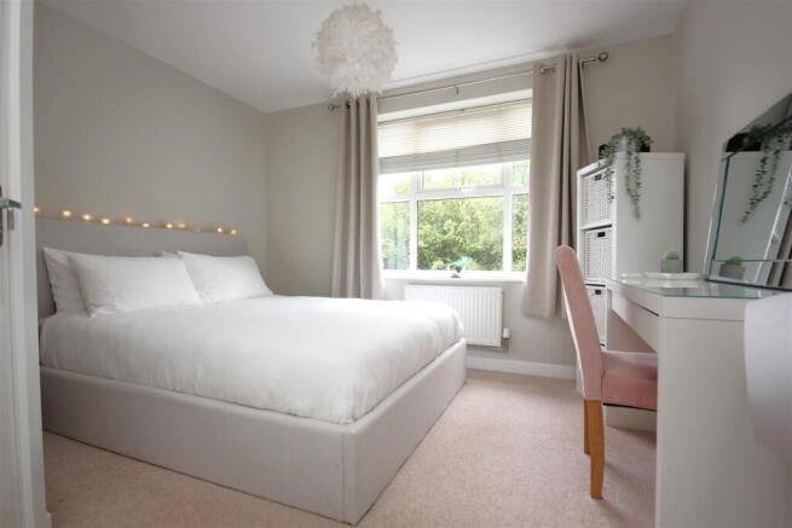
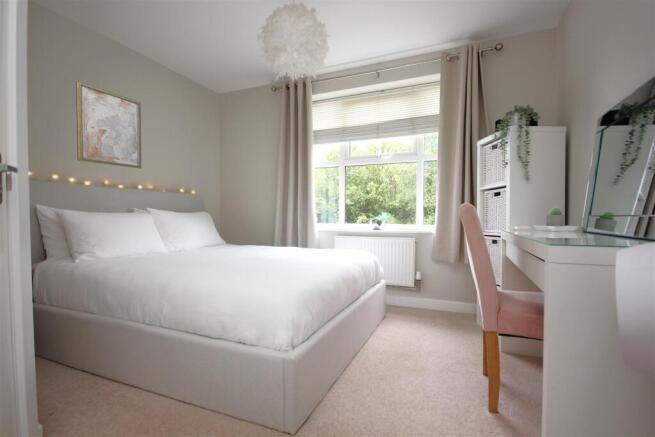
+ wall art (112, 128)
